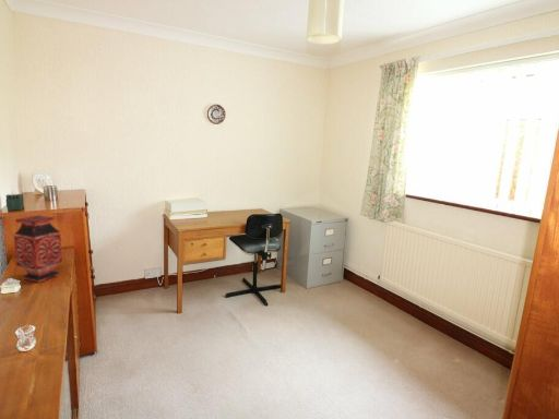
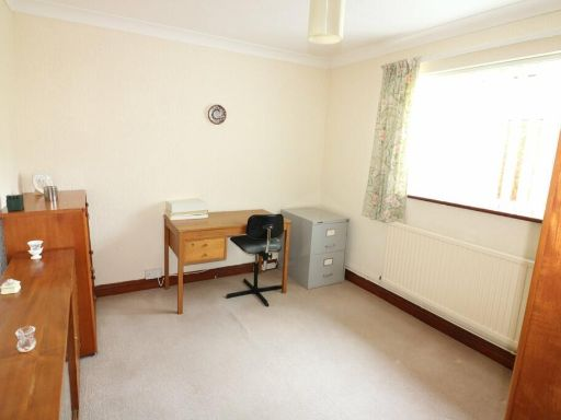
- vase (38, 248)
